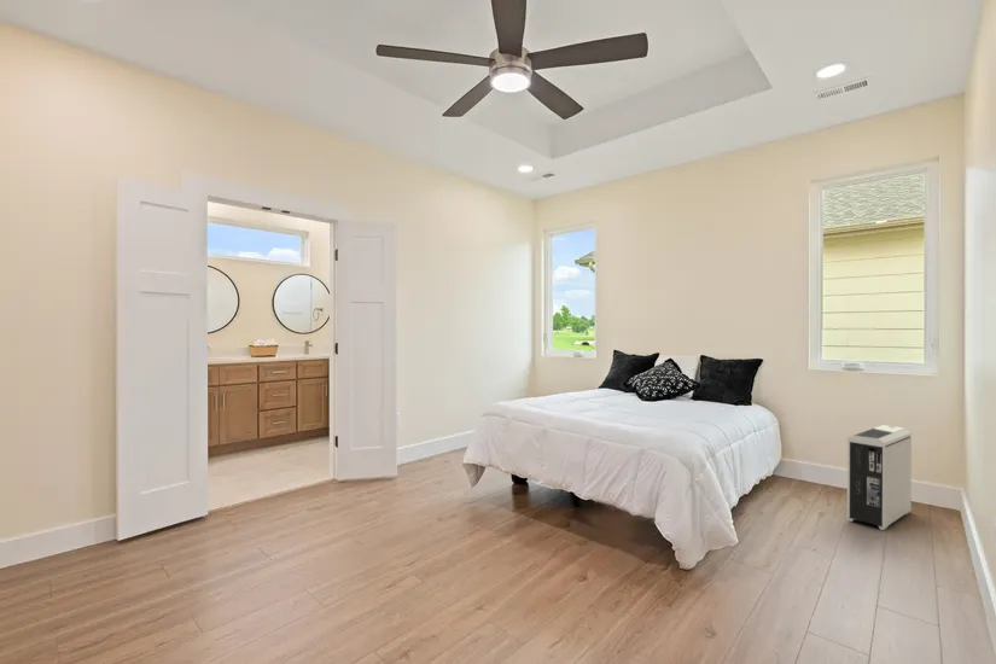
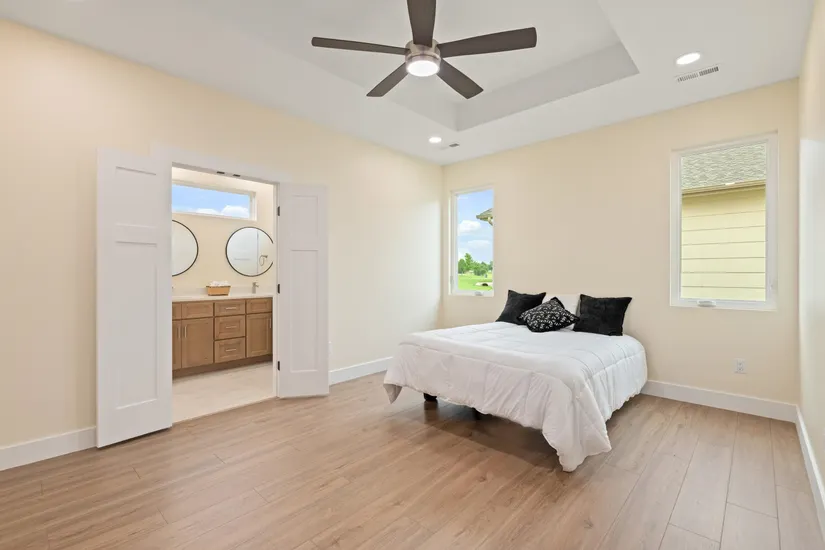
- air purifier (879, 473)
